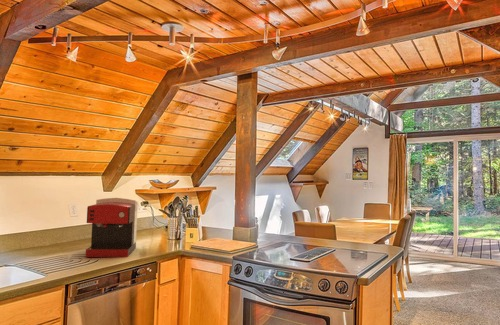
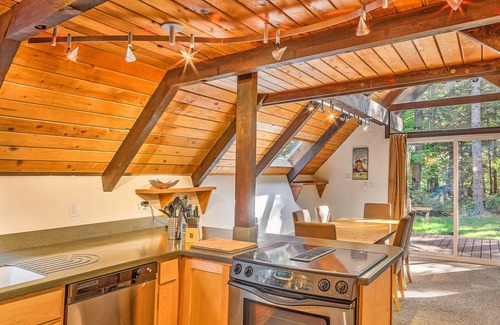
- coffee maker (111, 226)
